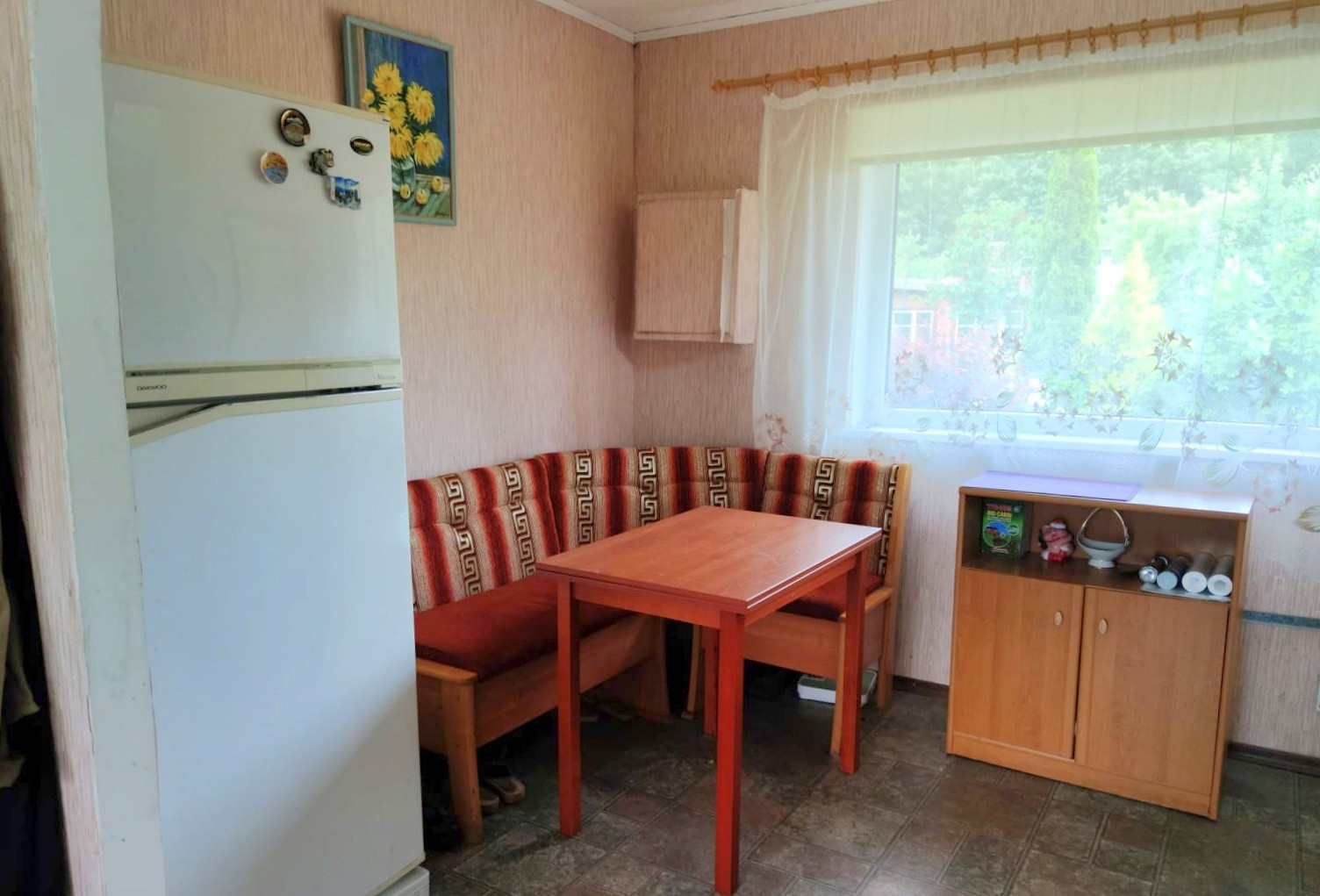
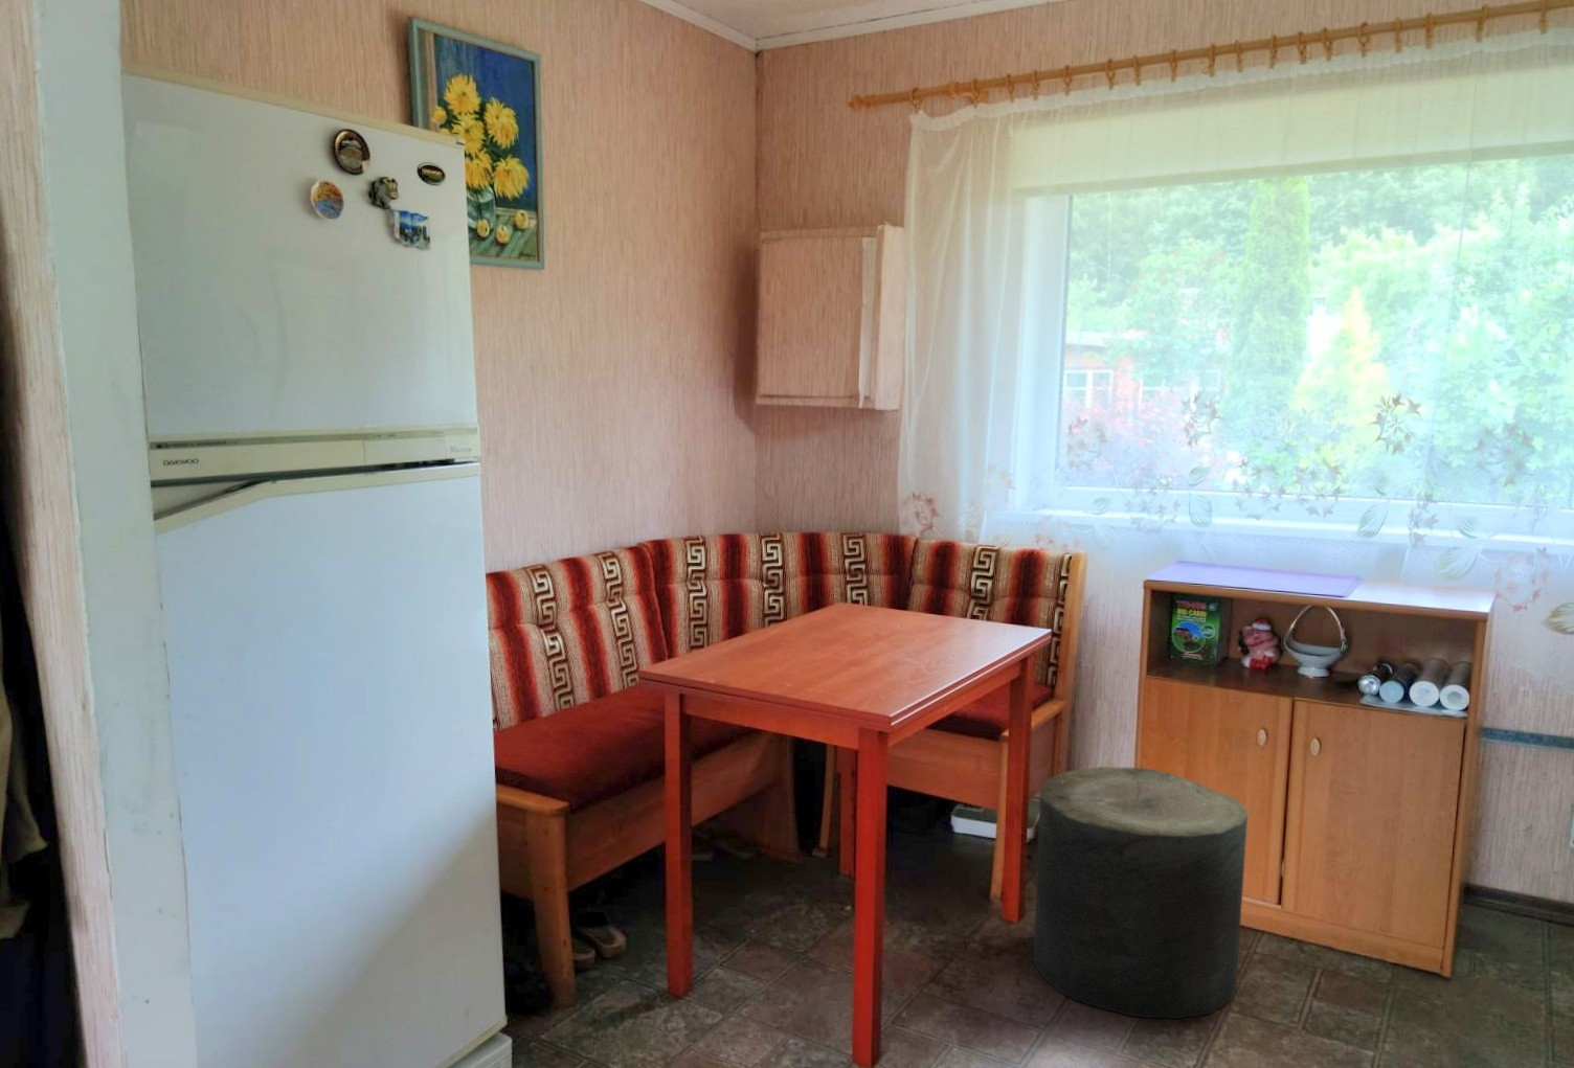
+ stool (1134, 883)
